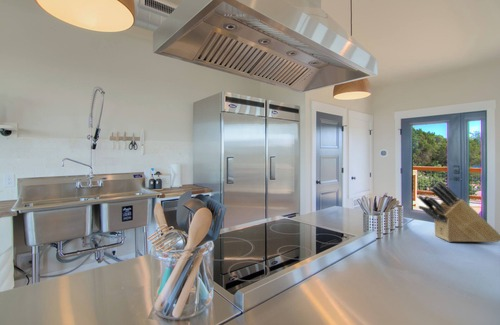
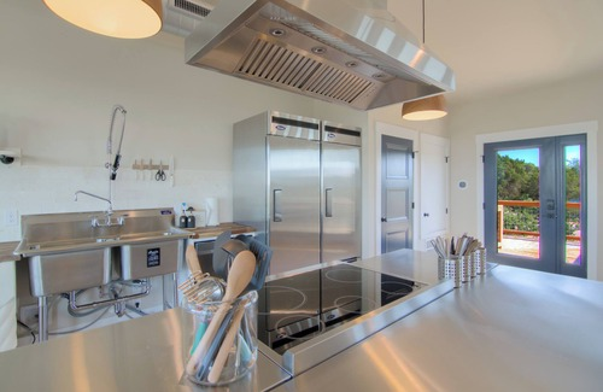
- knife block (457, 210)
